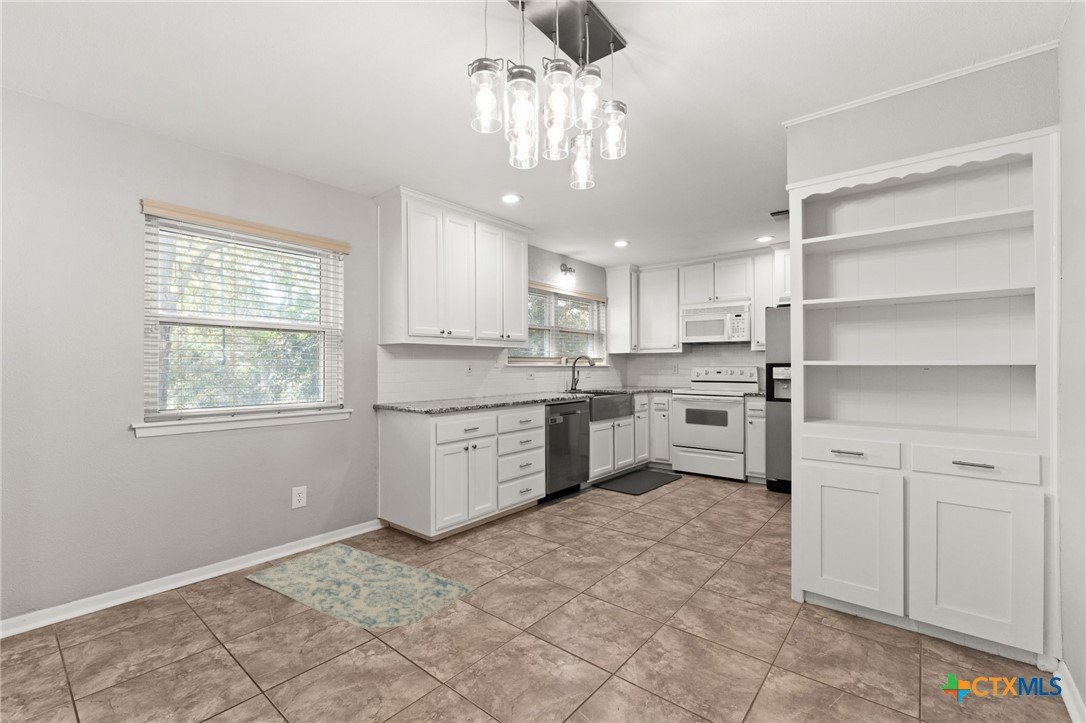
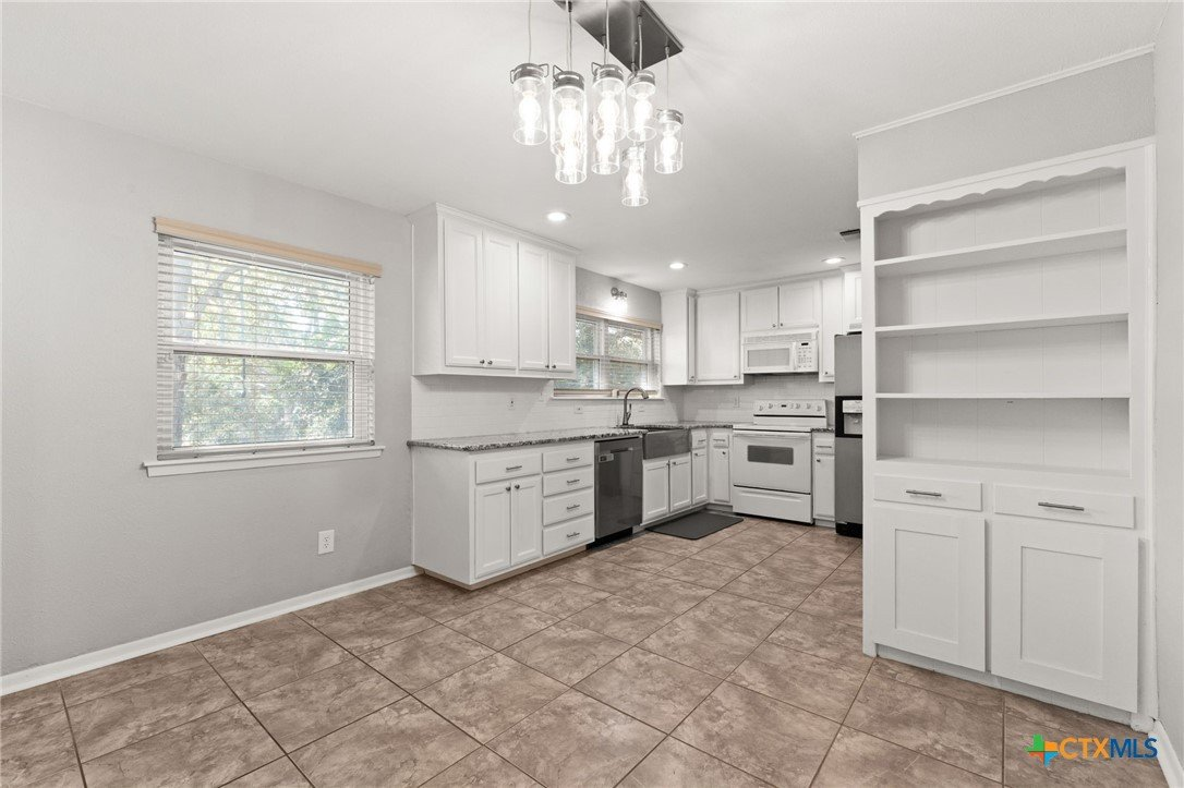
- rug (357, 582)
